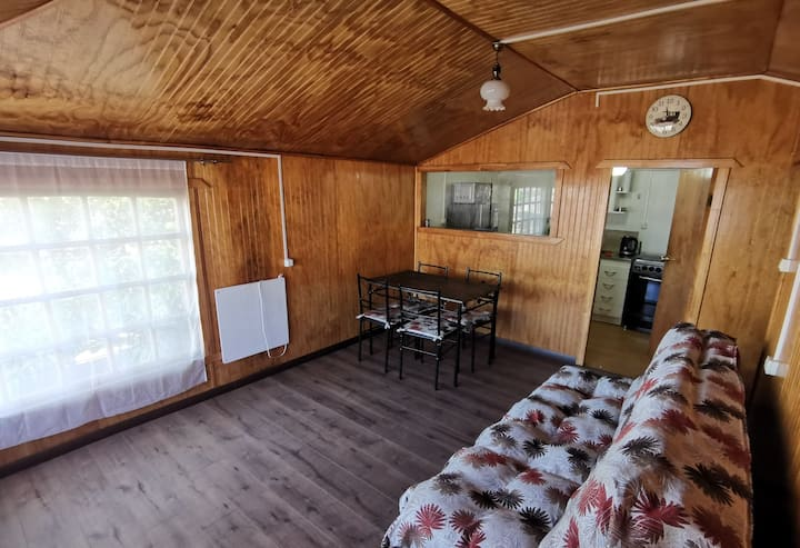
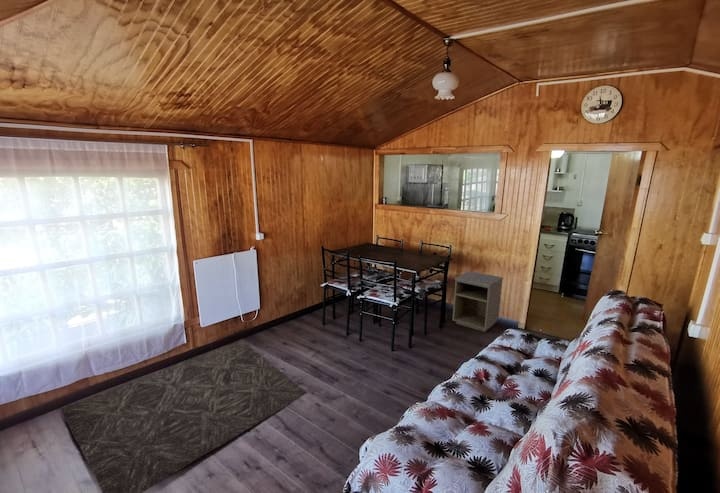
+ nightstand (477, 300)
+ rug (221, 386)
